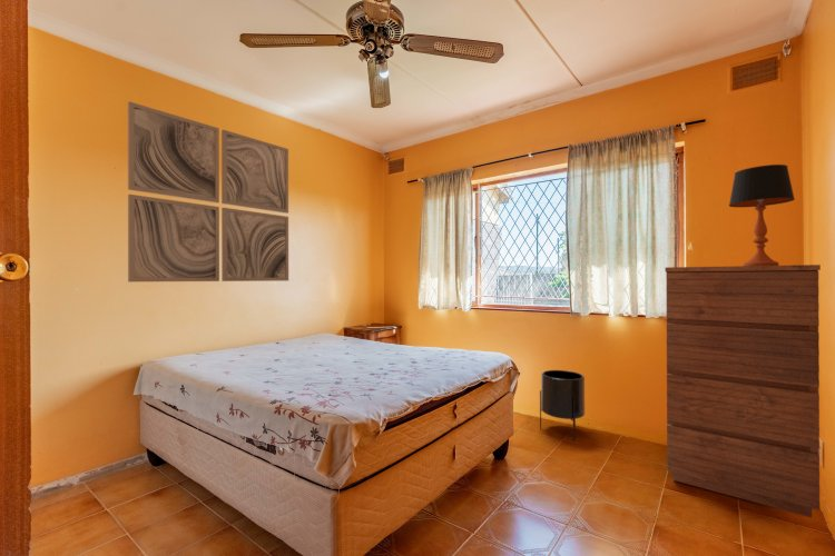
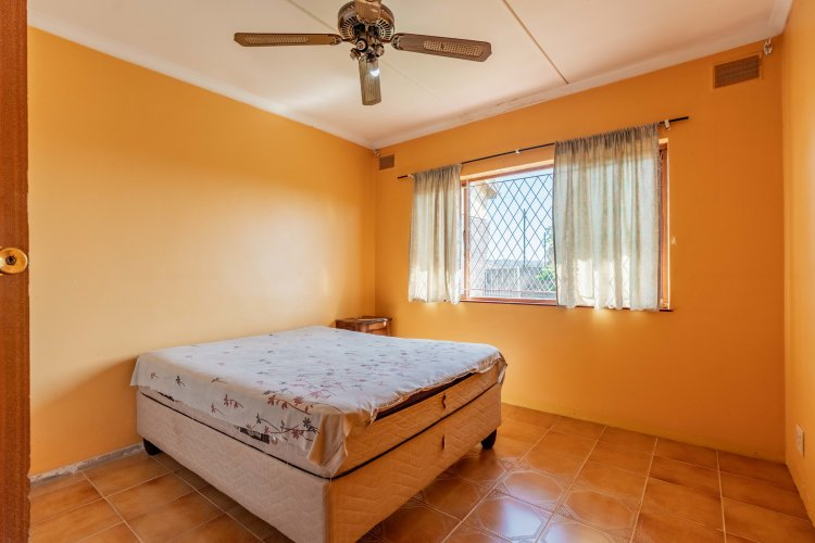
- wall art (218, 207)
- table lamp (760, 218)
- dresser (734, 373)
- planter (562, 403)
